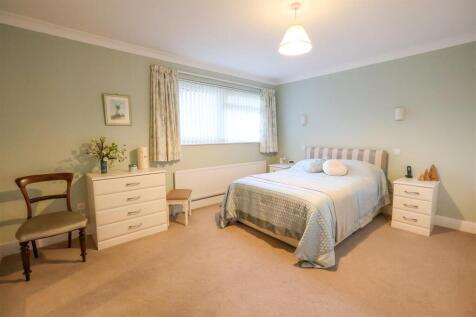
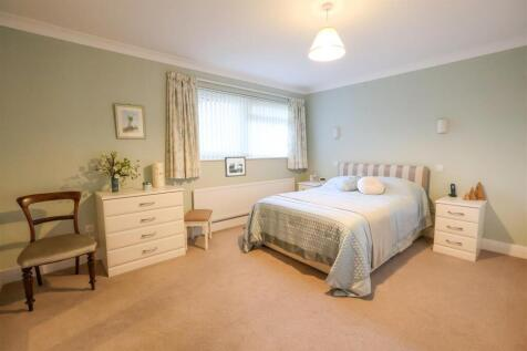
+ picture frame (235, 166)
